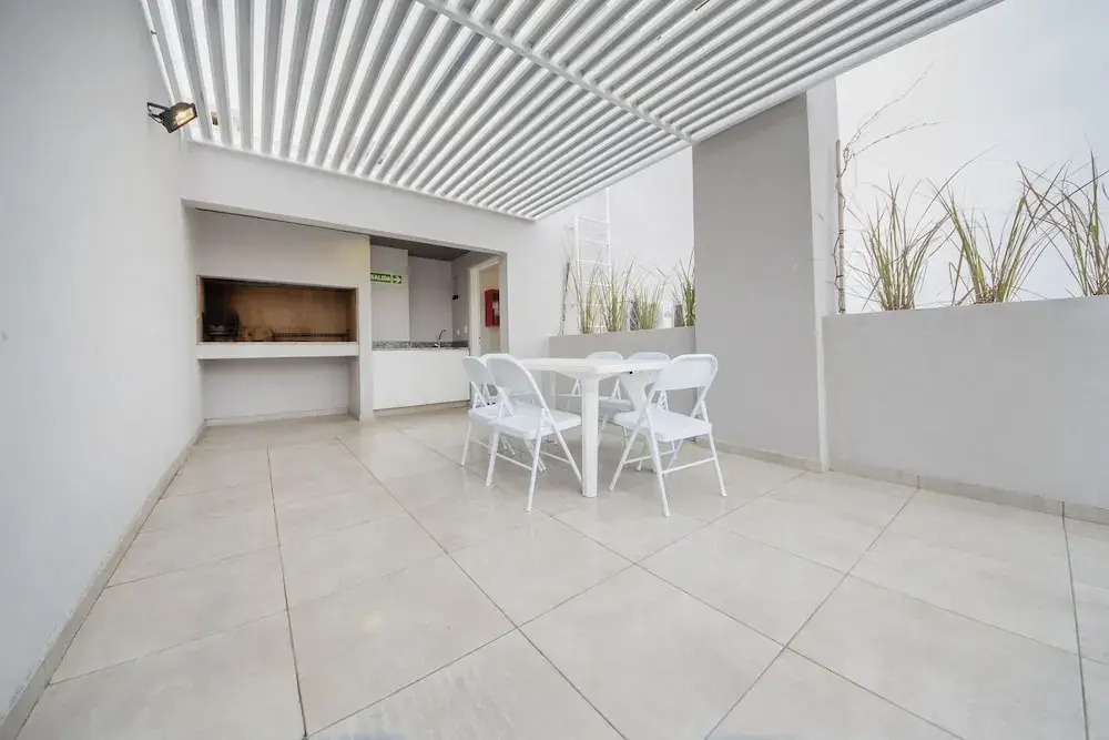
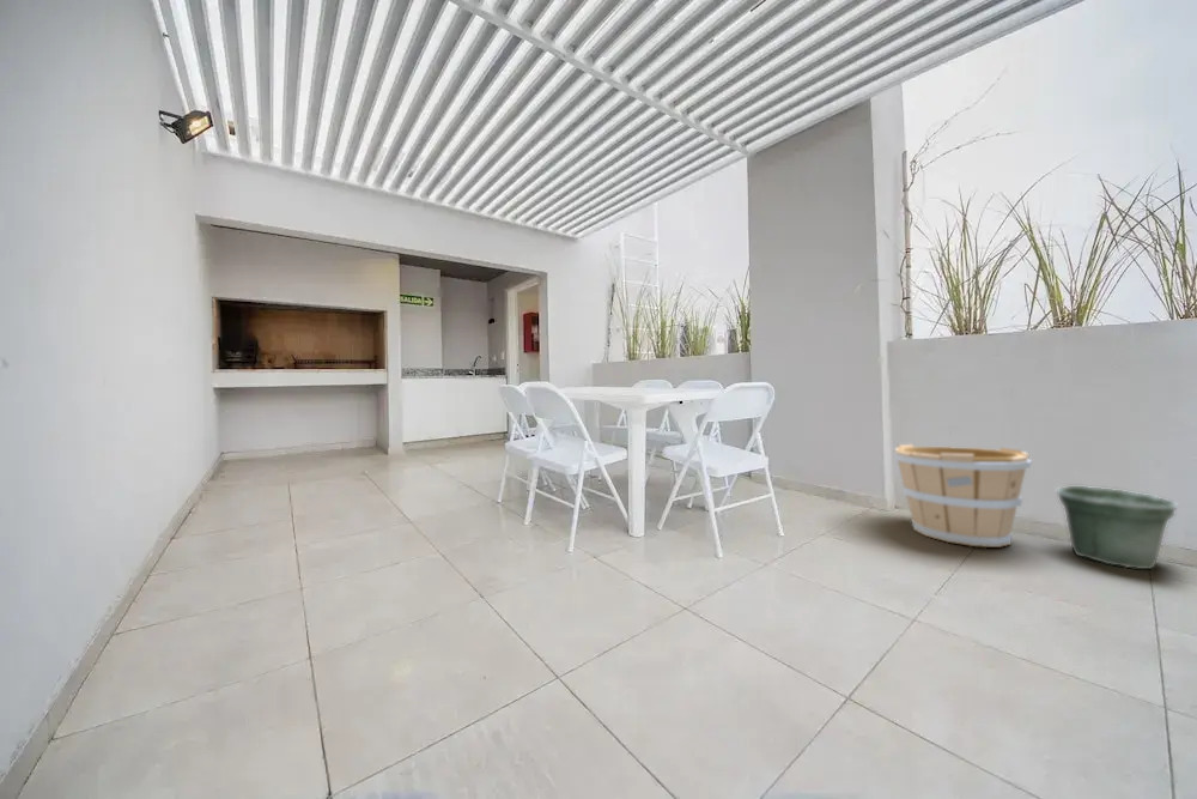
+ flower pot (1113, 526)
+ wooden bucket (956, 490)
